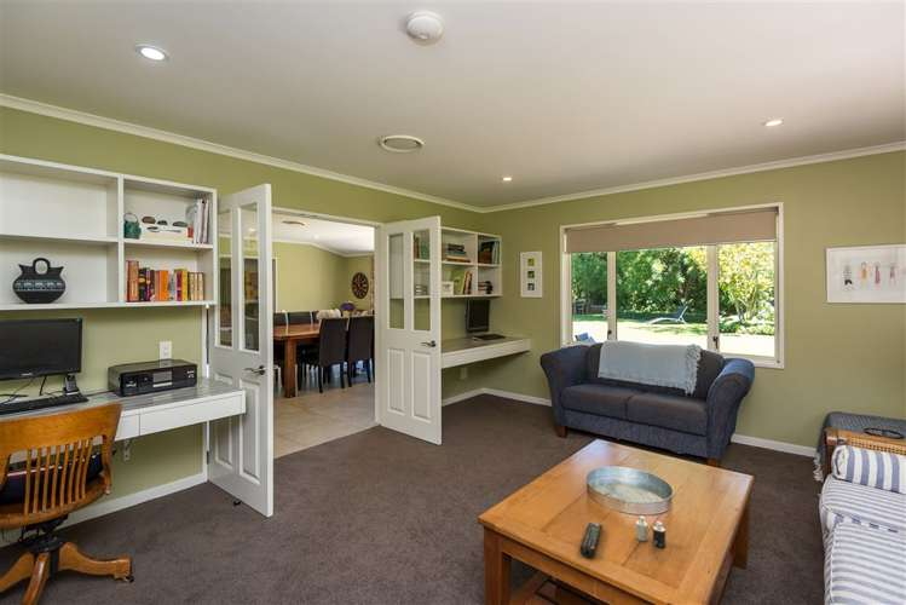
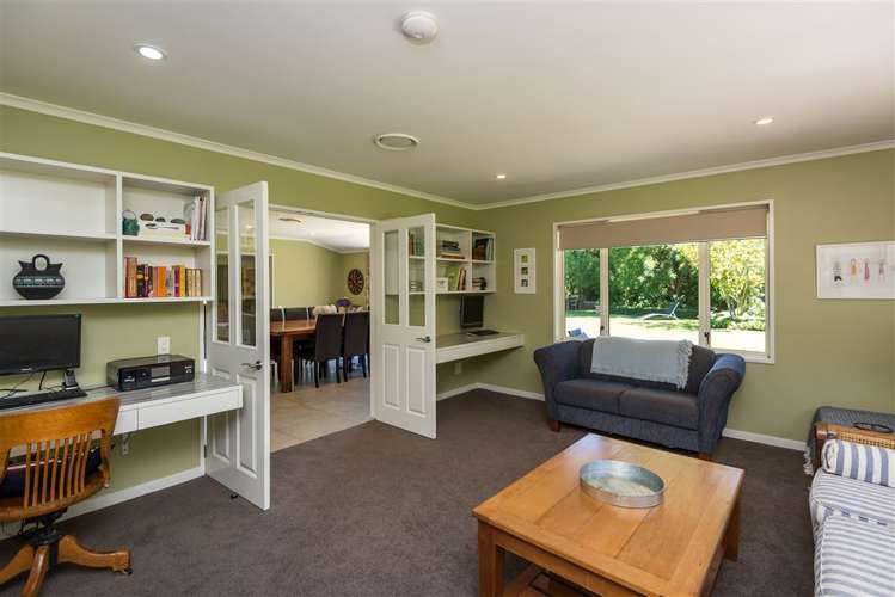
- candle (647, 530)
- remote control (592, 537)
